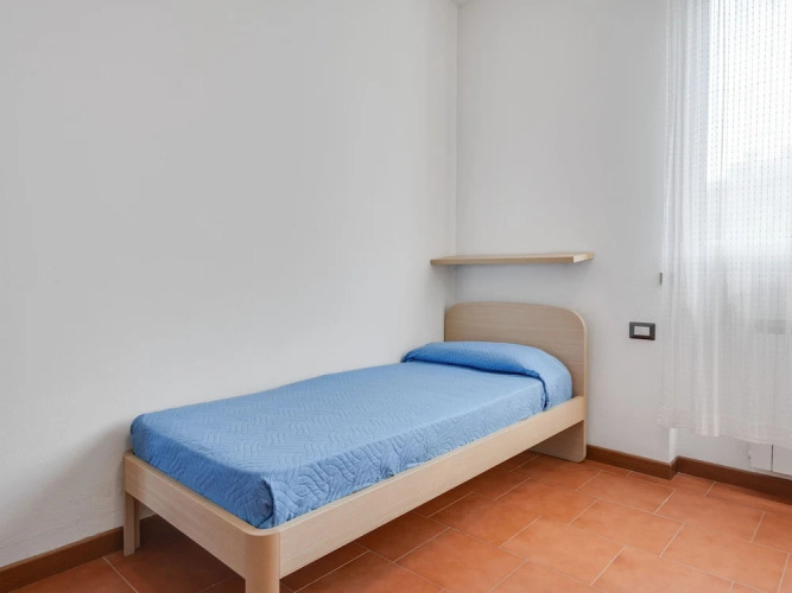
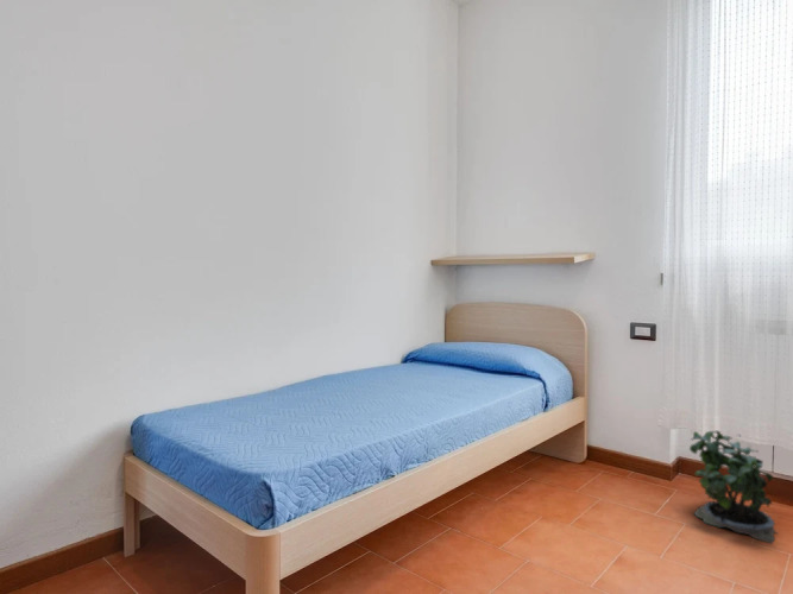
+ potted plant (731, 475)
